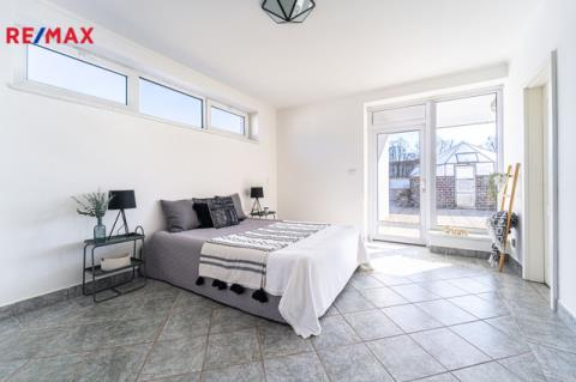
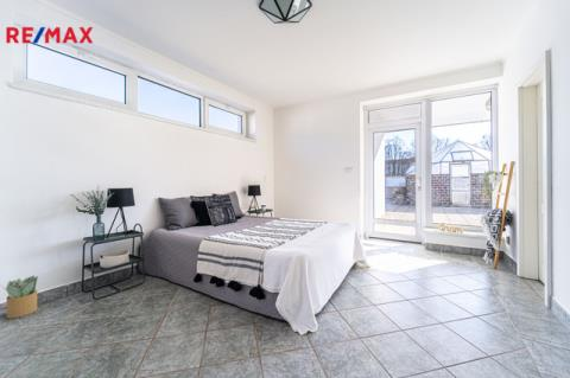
+ potted plant (19, 296)
